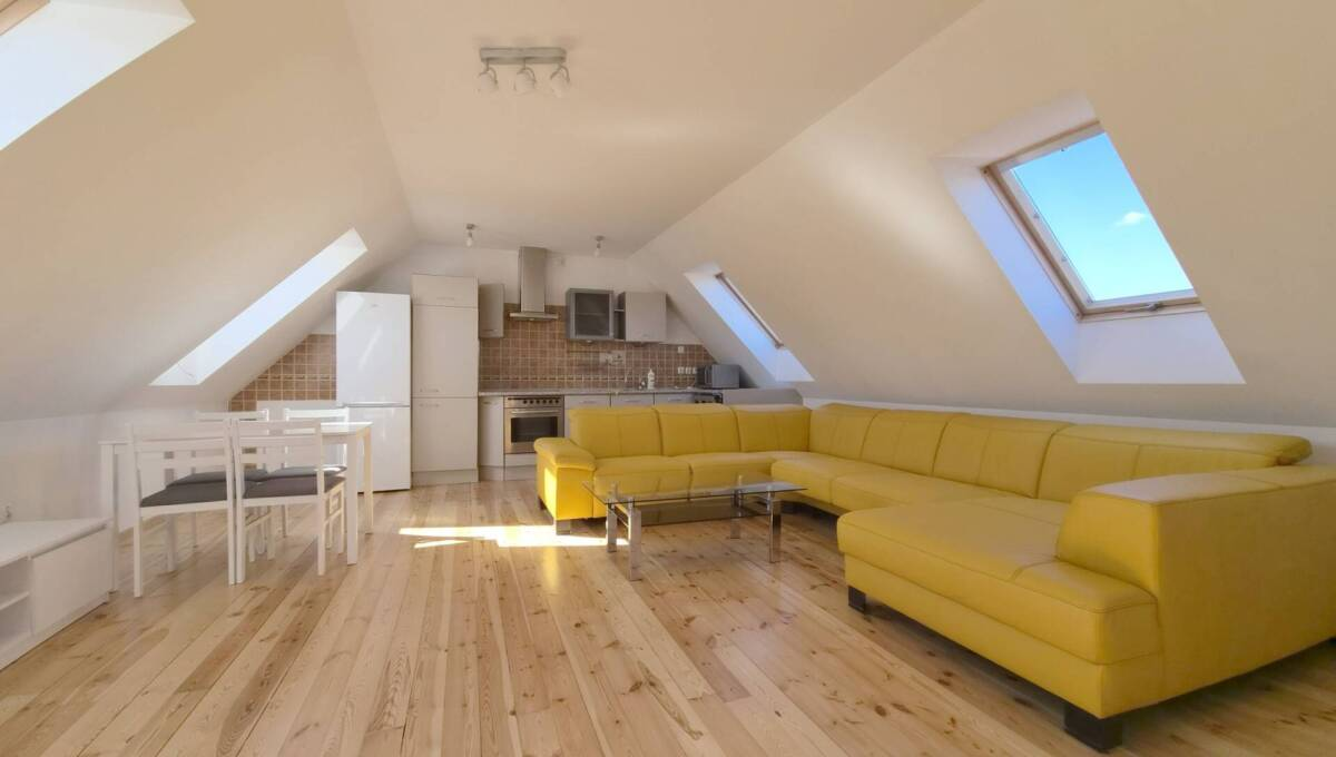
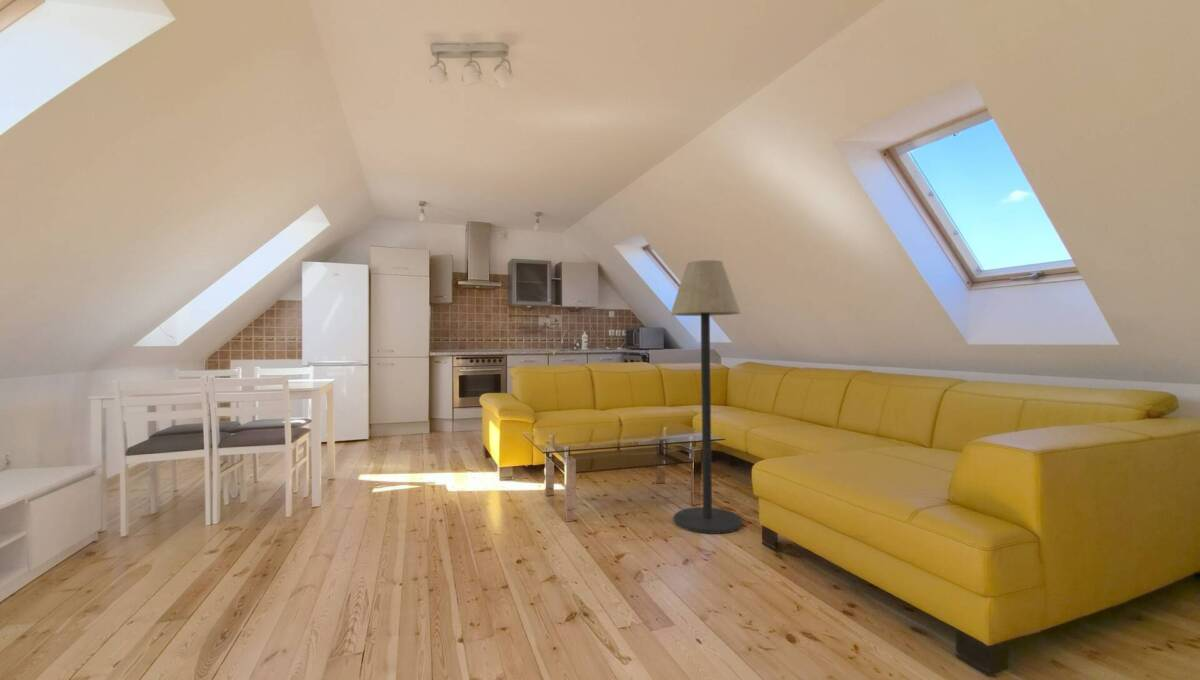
+ floor lamp (706, 392)
